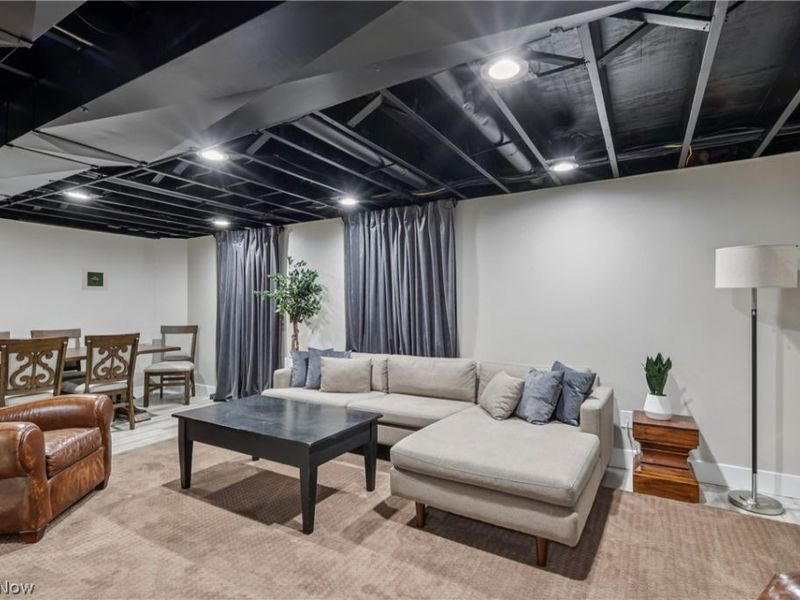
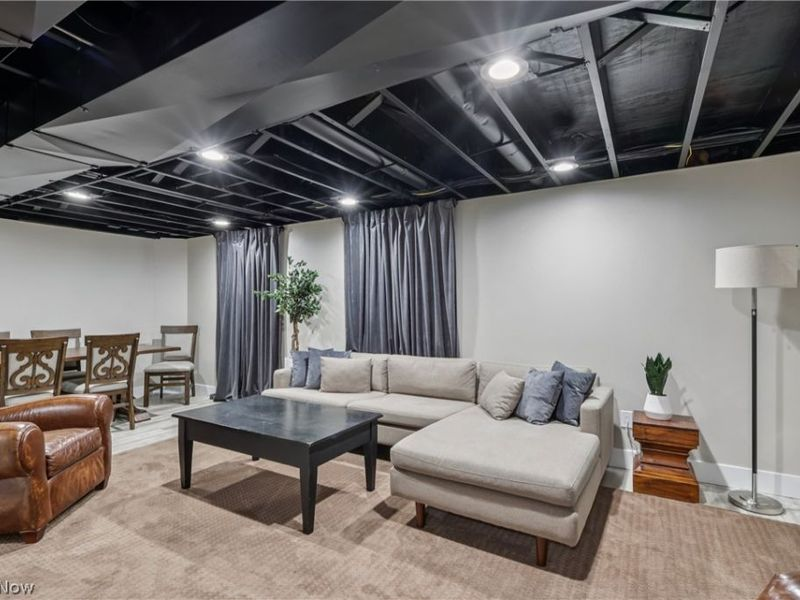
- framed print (95, 279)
